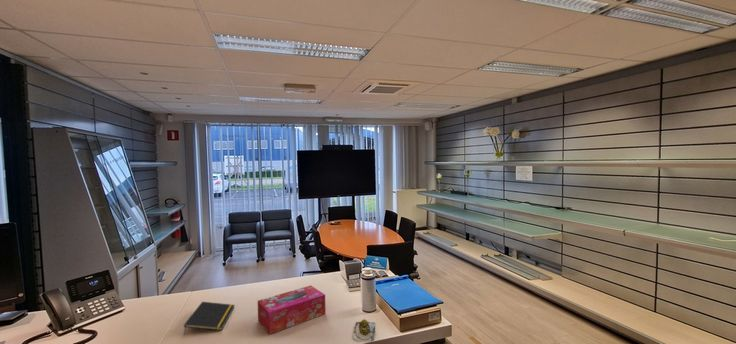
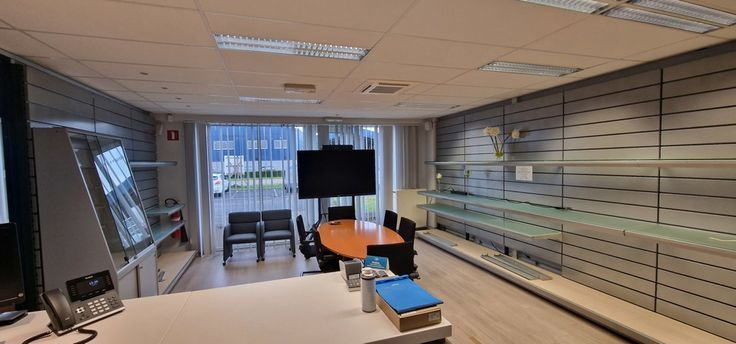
- notepad (211, 315)
- succulent plant (364, 327)
- tissue box (292, 307)
